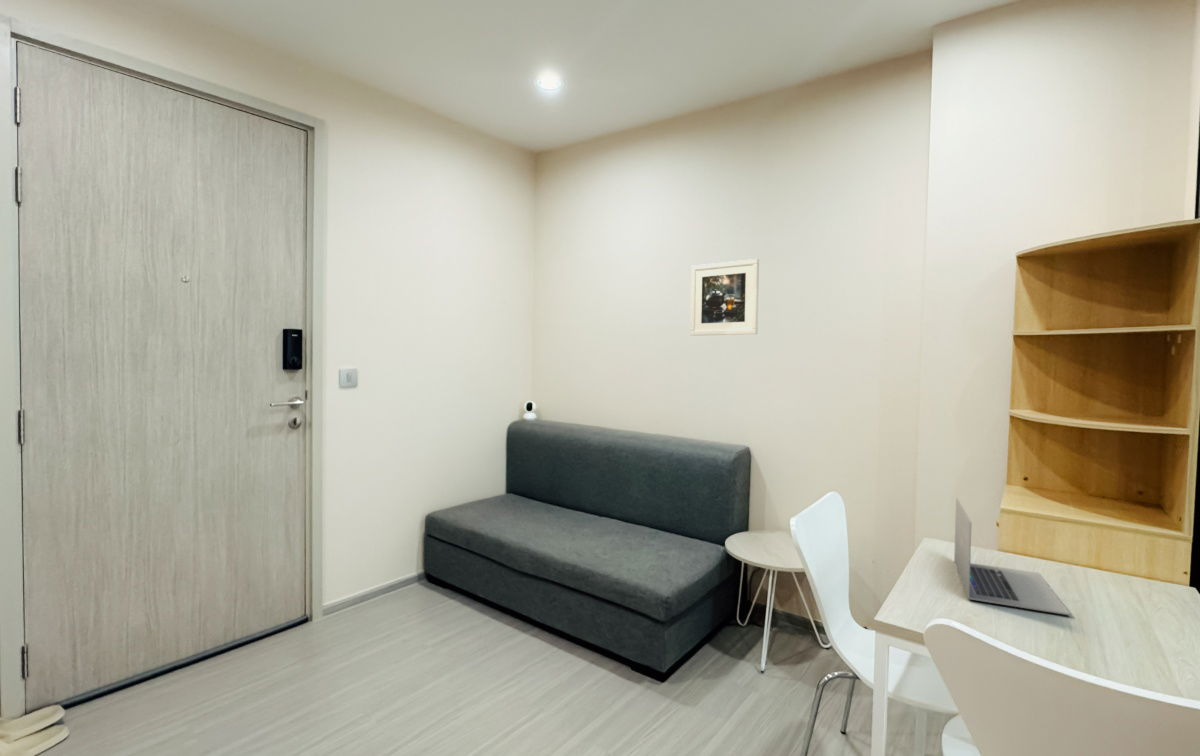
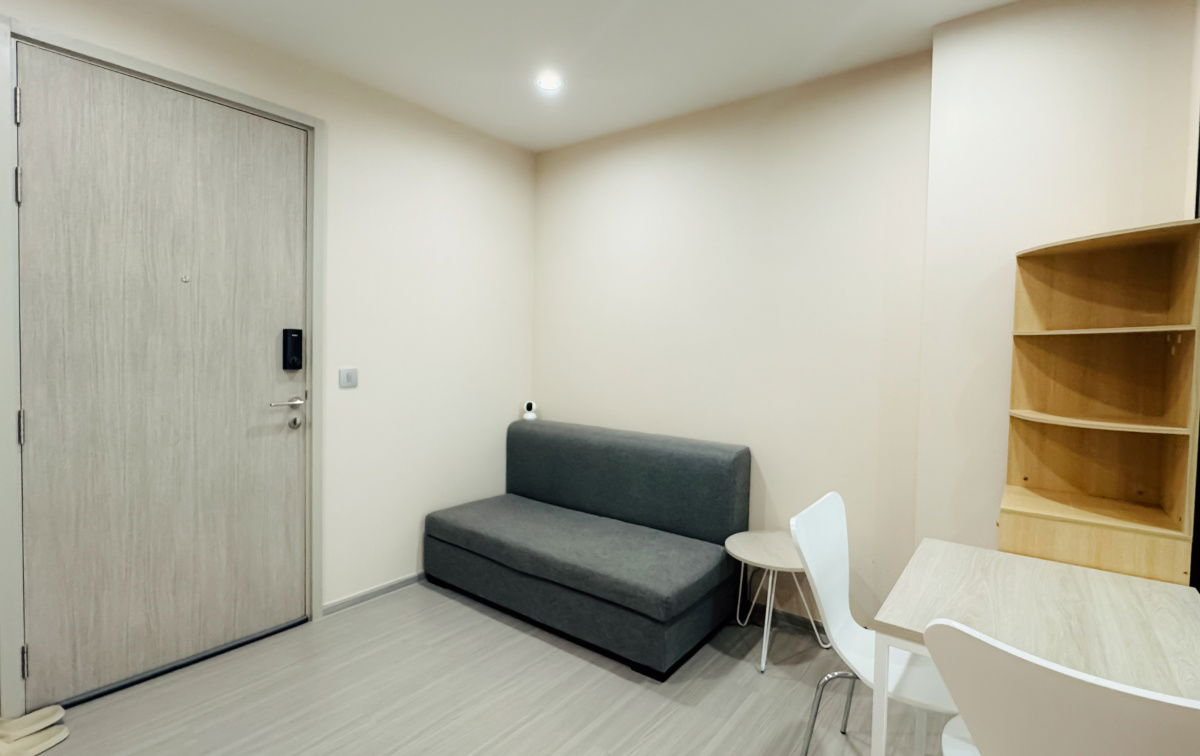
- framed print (723, 298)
- laptop (1006, 568)
